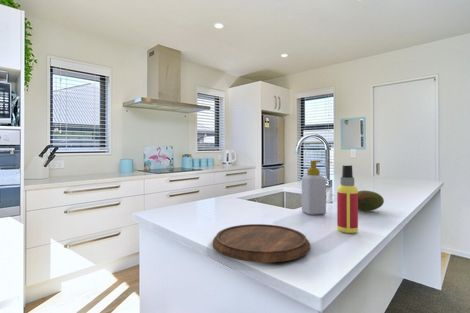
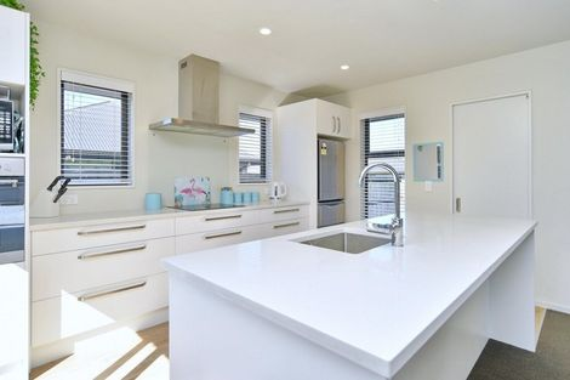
- soap bottle (313, 186)
- fruit (366, 200)
- spray bottle (347, 198)
- cutting board (260, 239)
